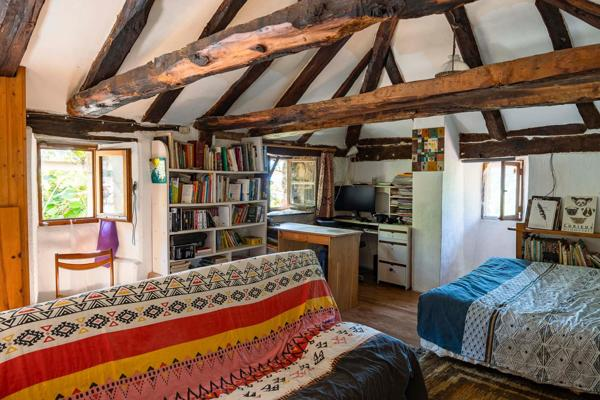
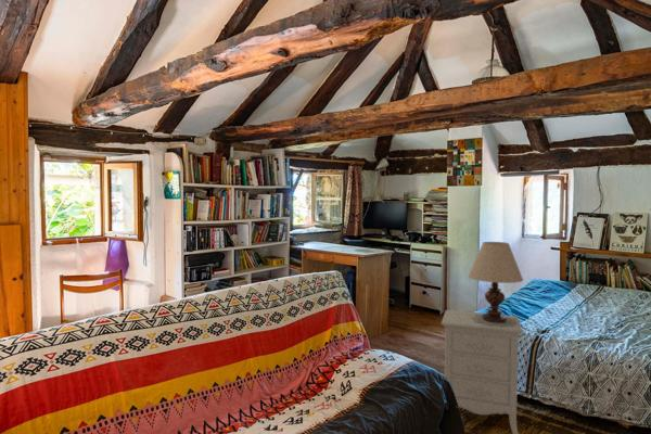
+ table lamp (495, 281)
+ nightstand (480, 368)
